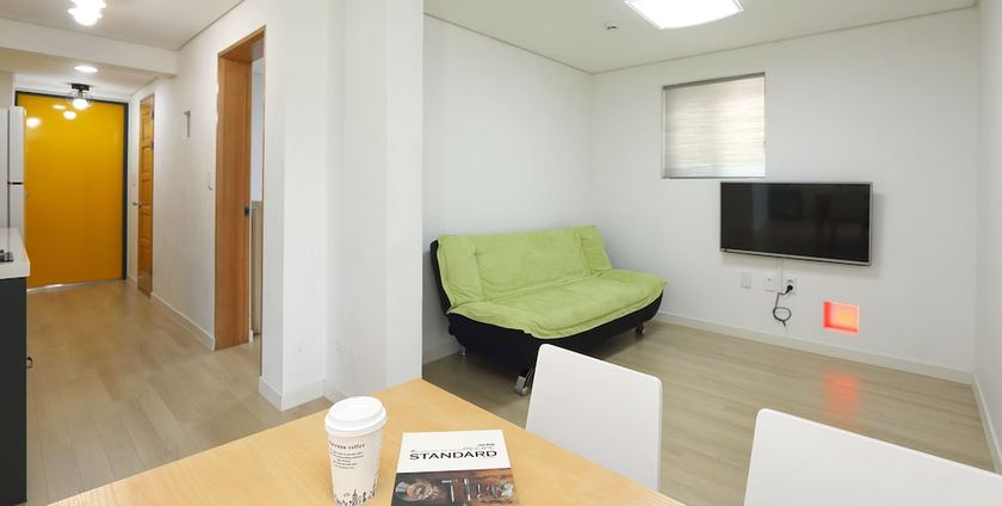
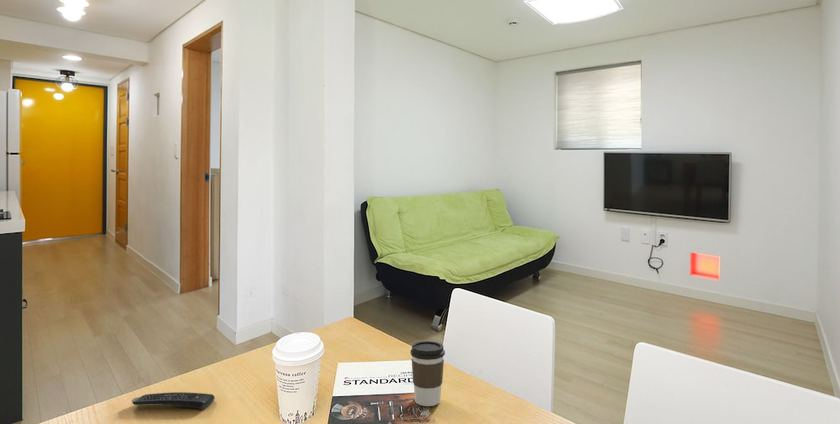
+ coffee cup (427, 373)
+ remote control (171, 400)
